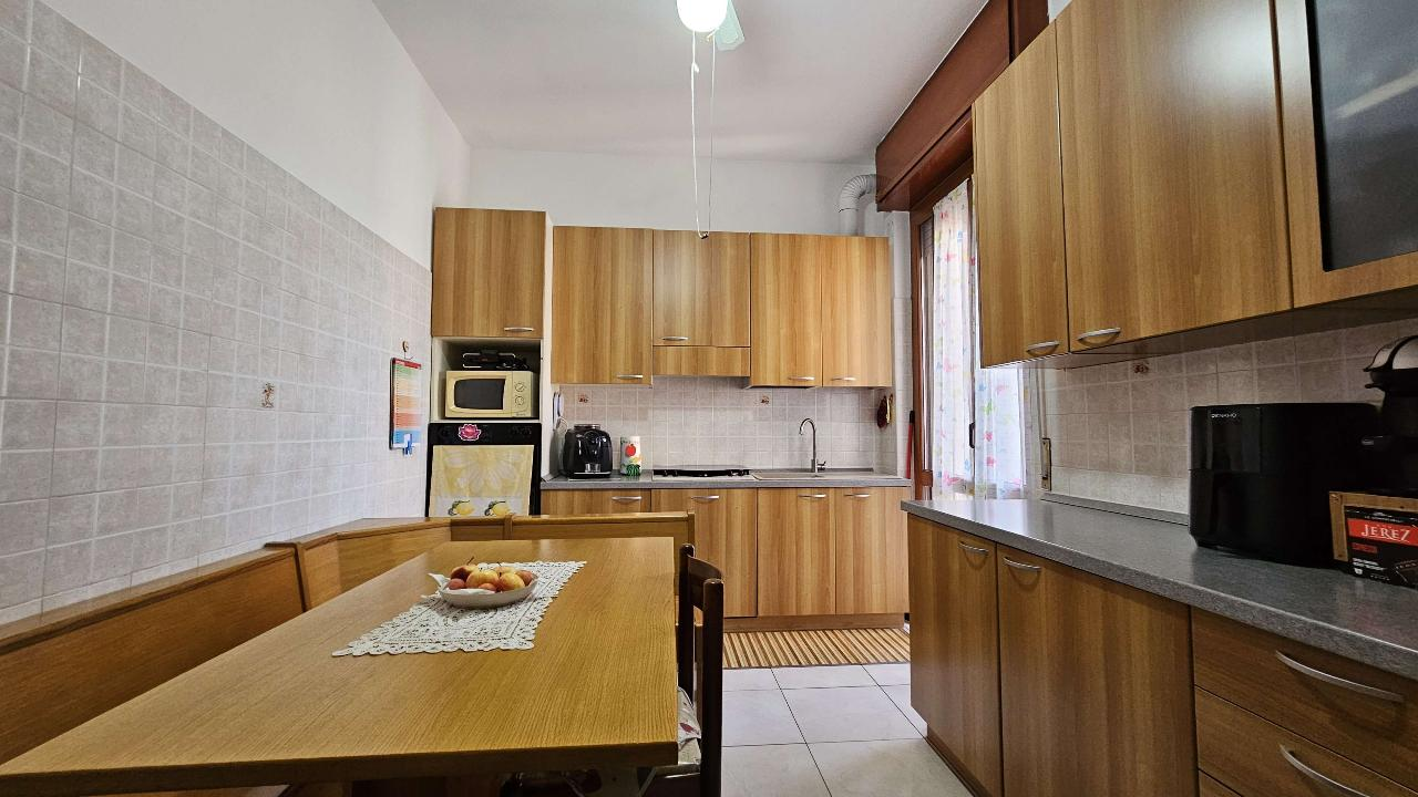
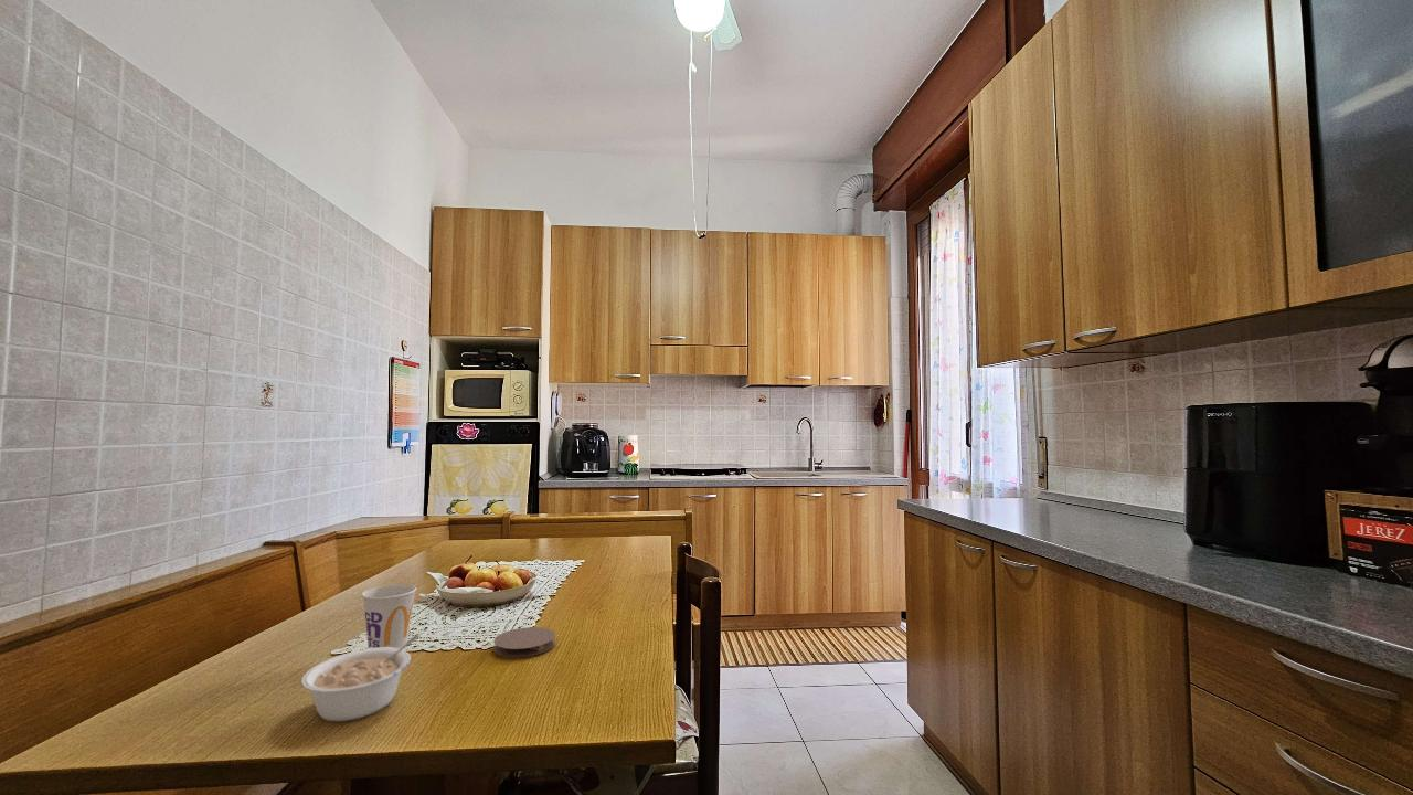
+ legume (360, 679)
+ cup (389, 621)
+ coaster (524, 642)
